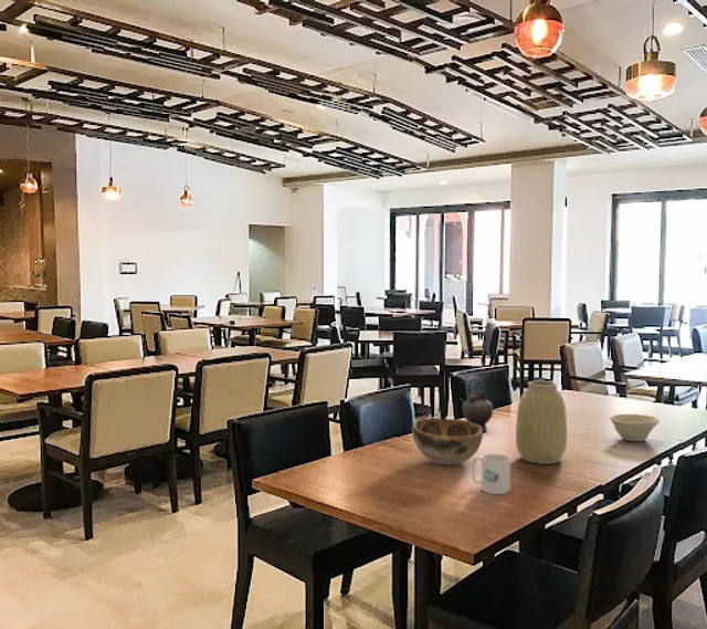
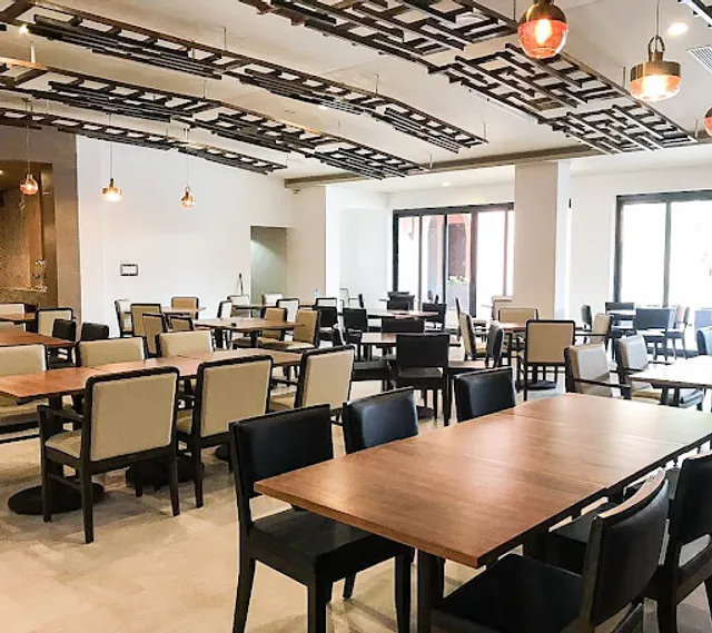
- vase (541, 421)
- mug (489, 472)
- teapot (474, 403)
- decorative bowl (446, 443)
- bowl (633, 428)
